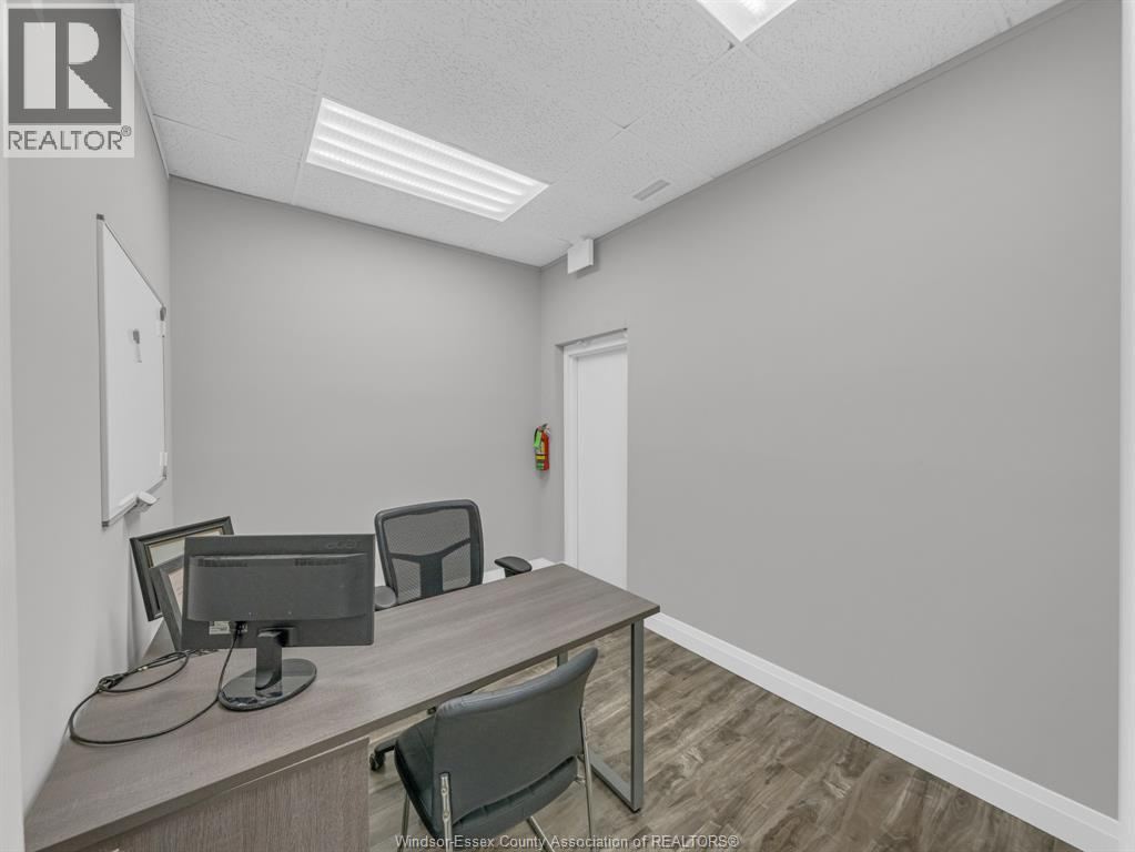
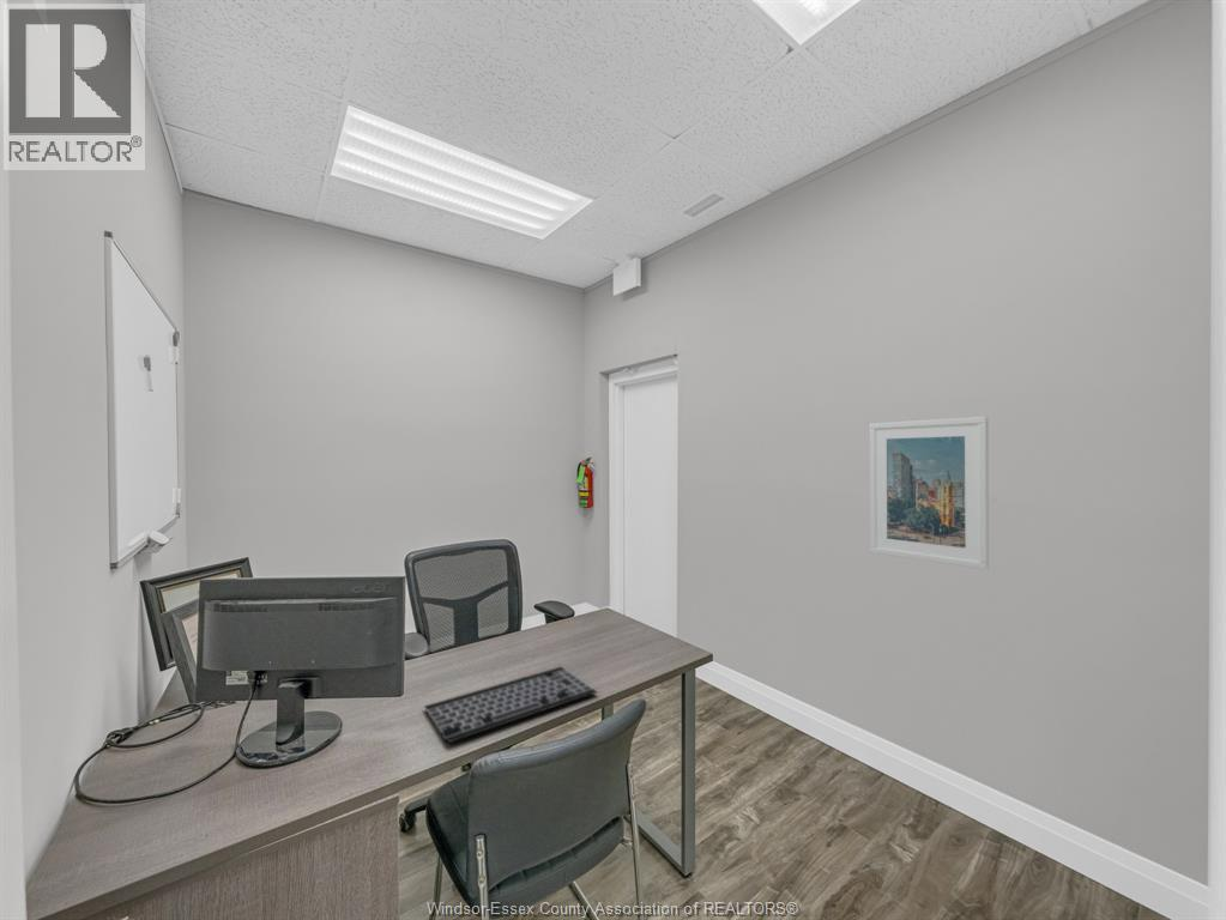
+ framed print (924, 490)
+ keyboard (513, 700)
